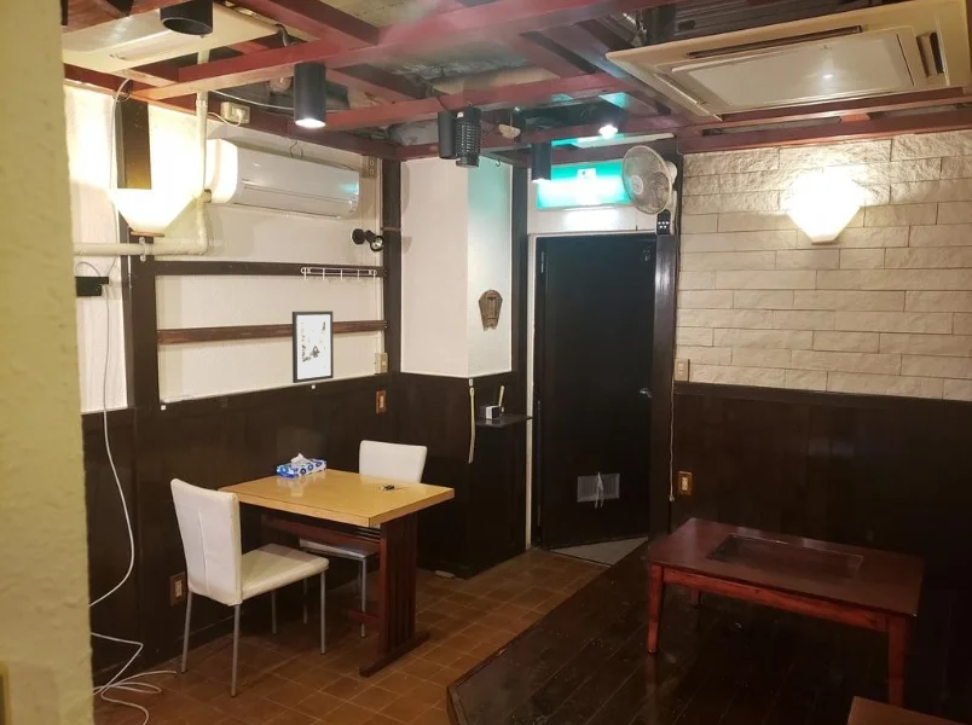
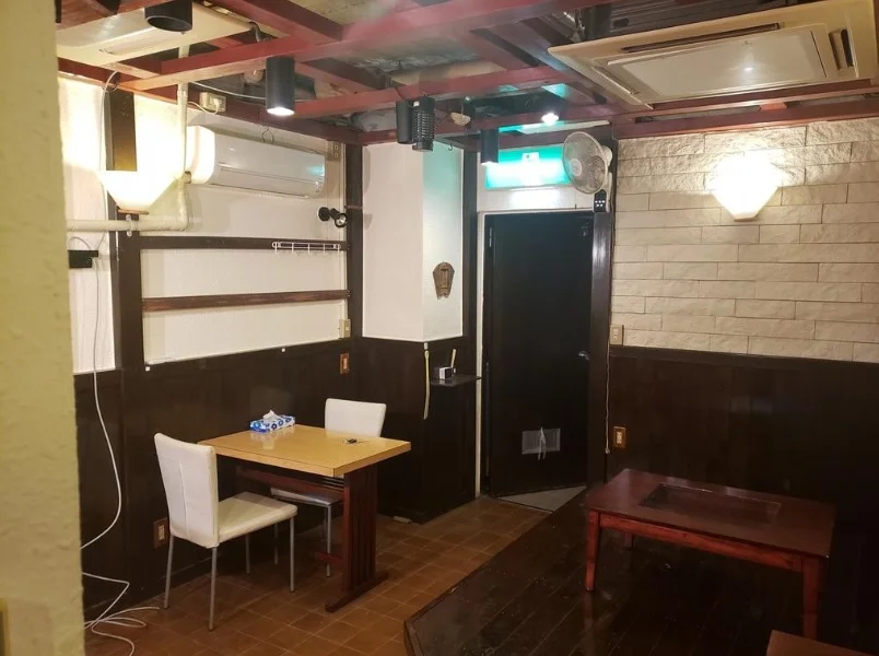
- wall art (313, 346)
